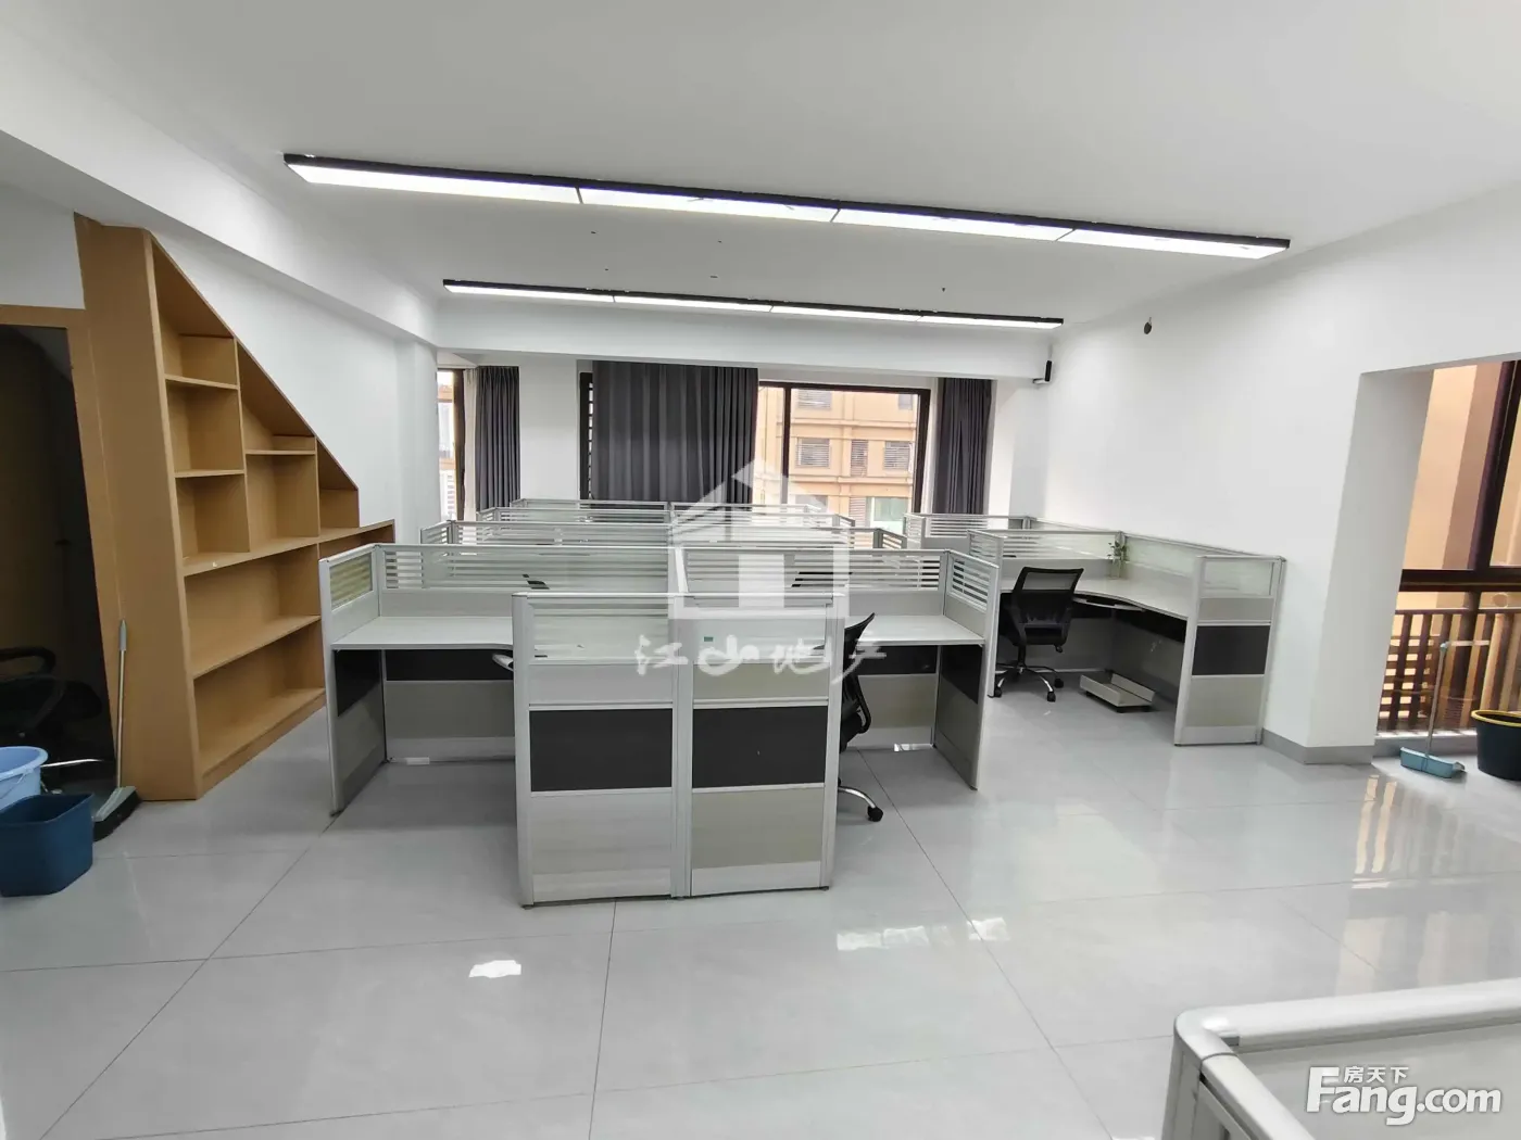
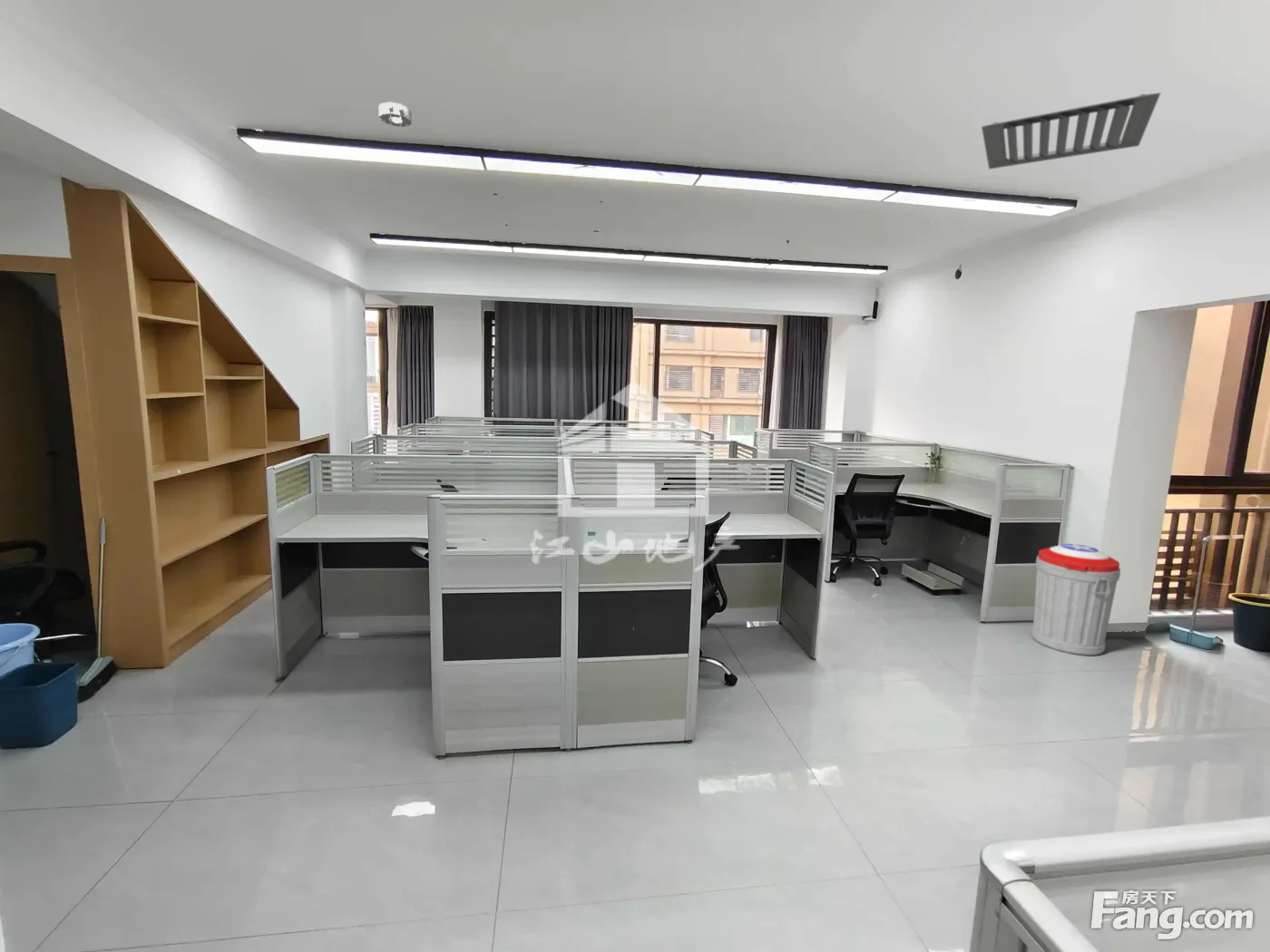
+ trash can (1072, 595)
+ smoke detector (395, 113)
+ ceiling vent (1062, 135)
